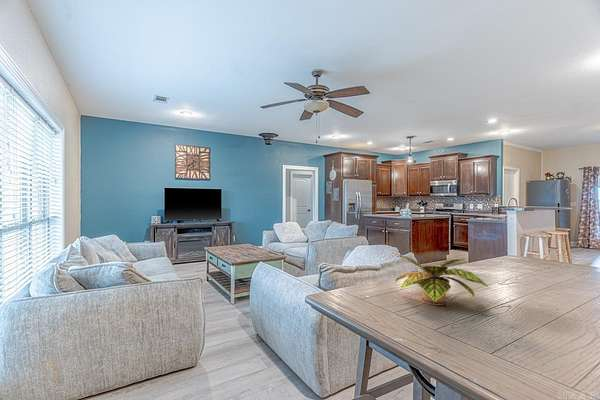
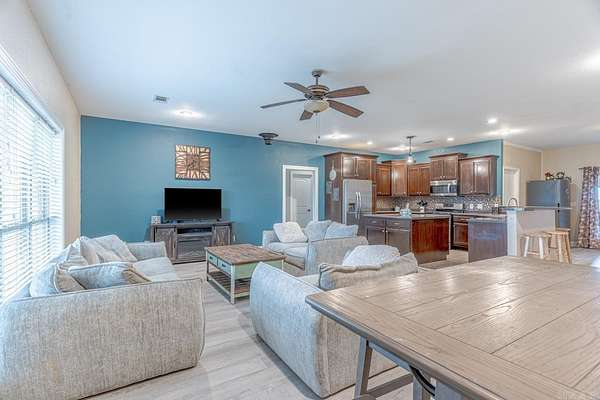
- plant (439, 278)
